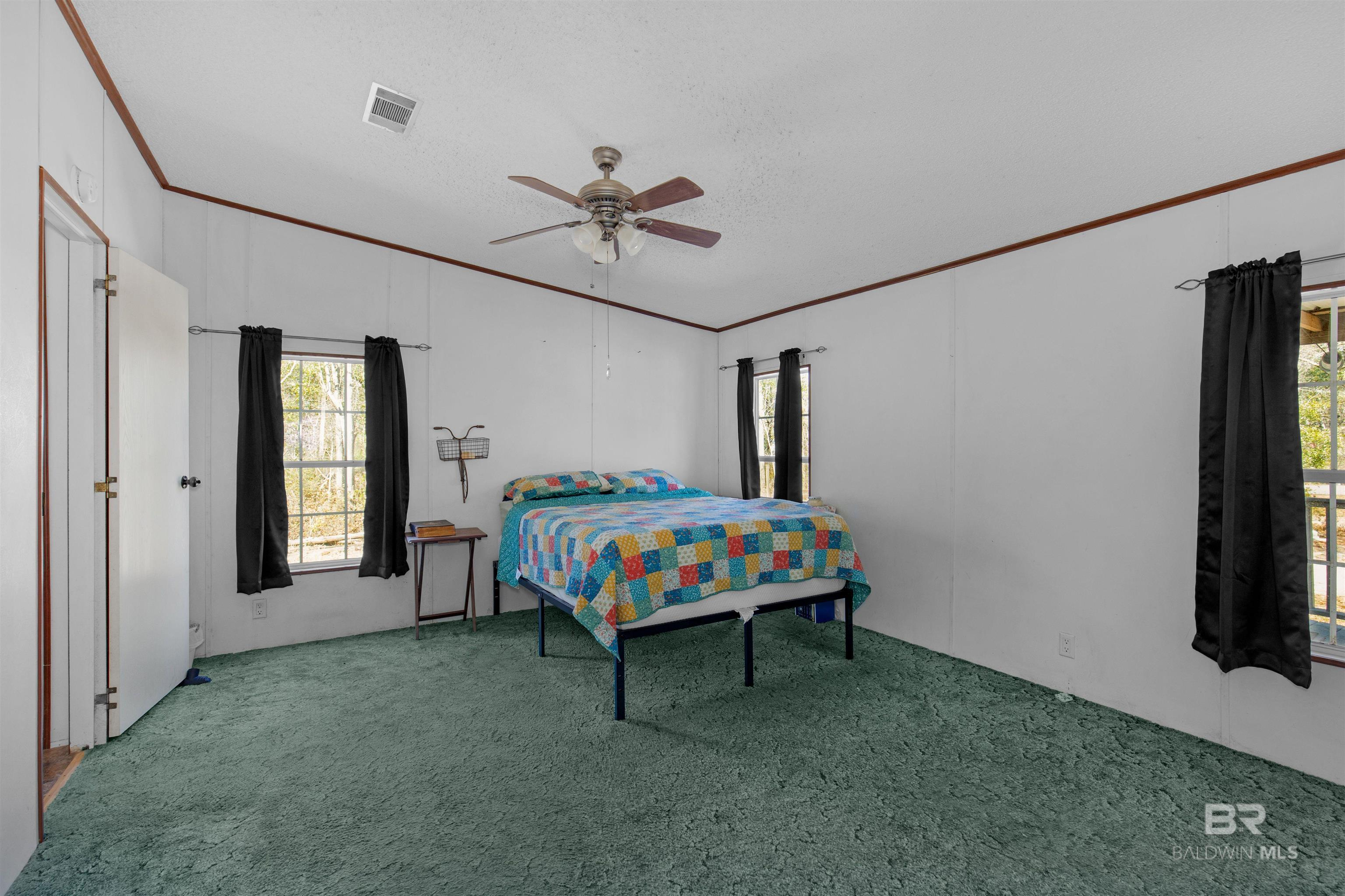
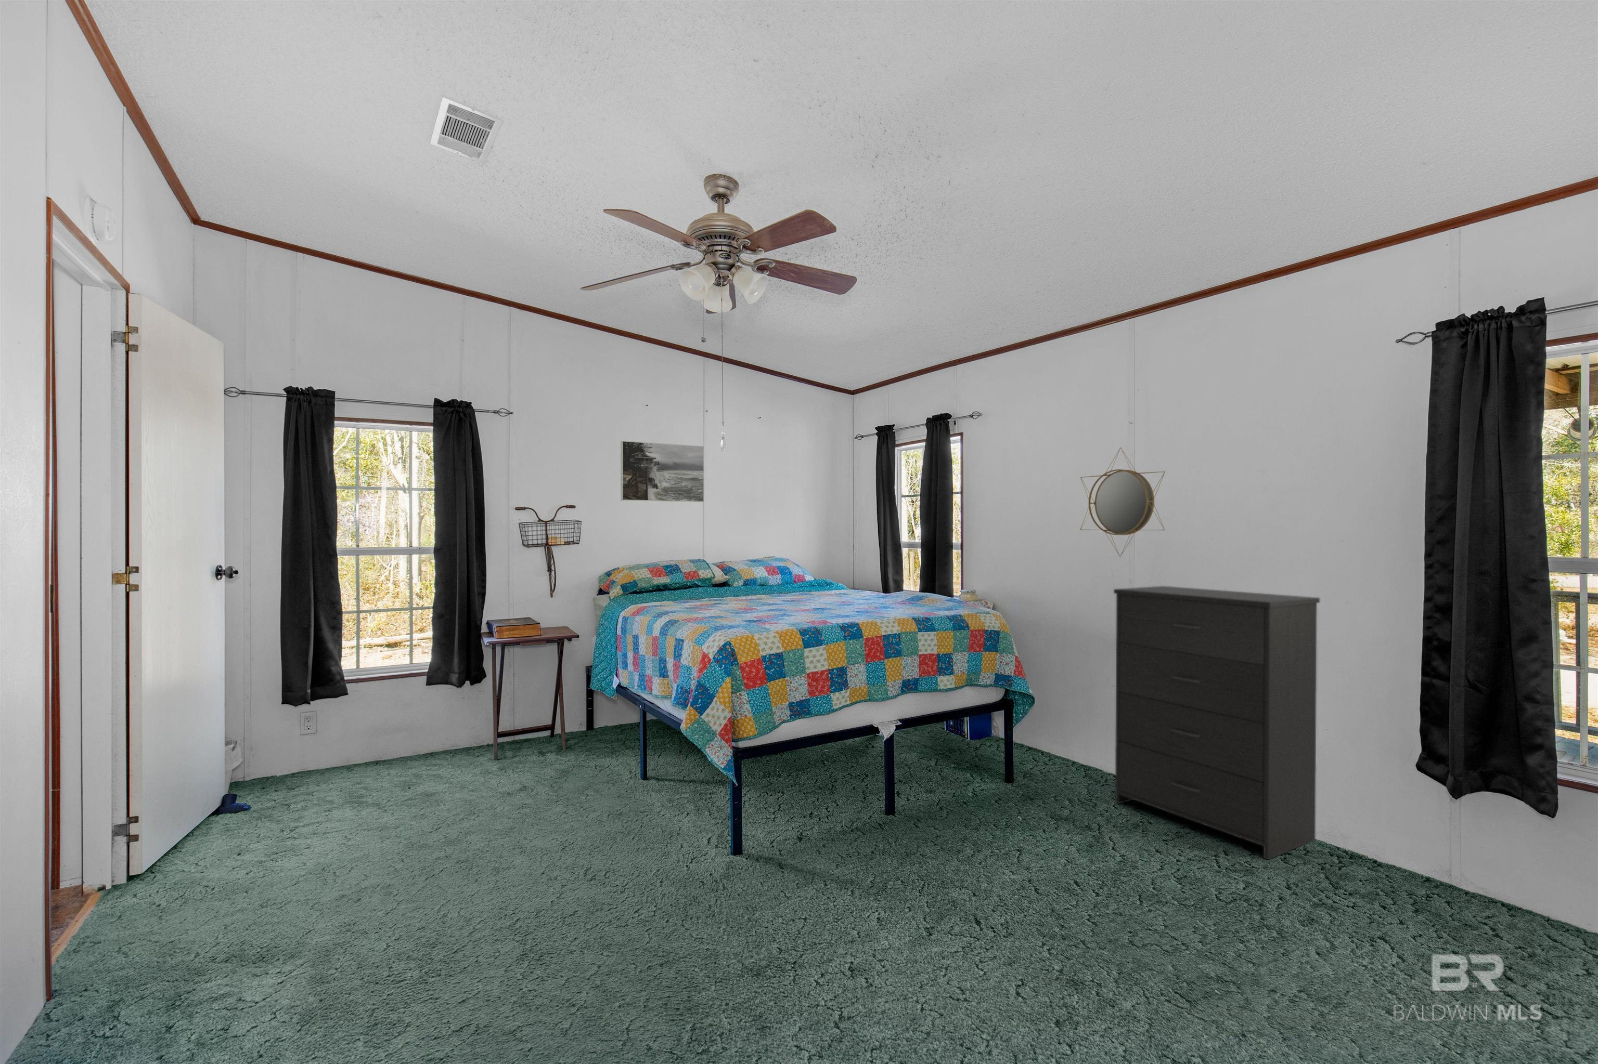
+ dresser (1208, 707)
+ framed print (663, 473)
+ home mirror (1120, 502)
